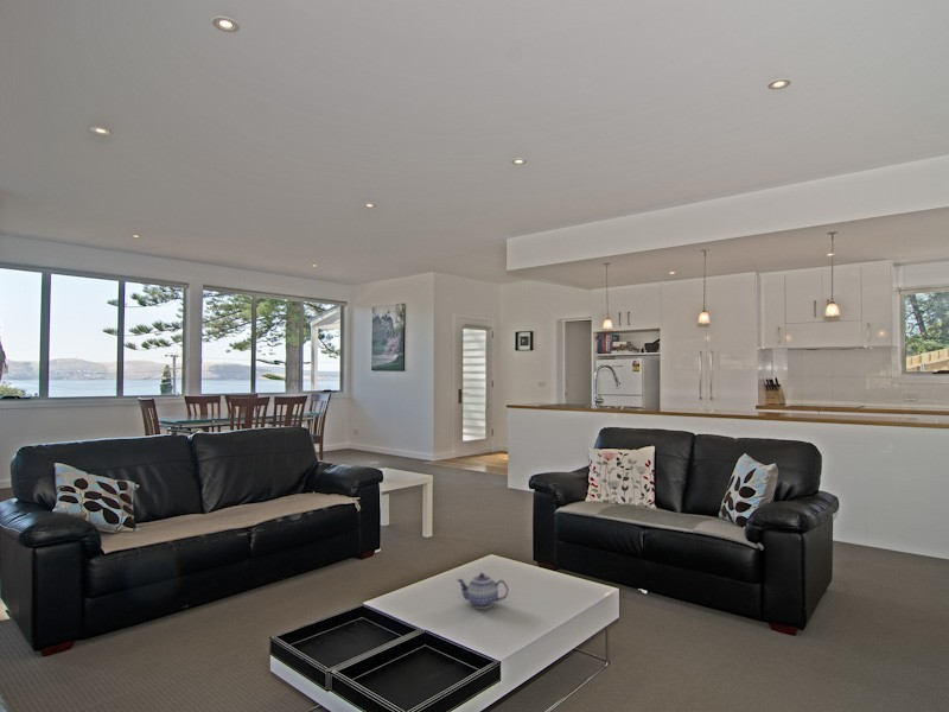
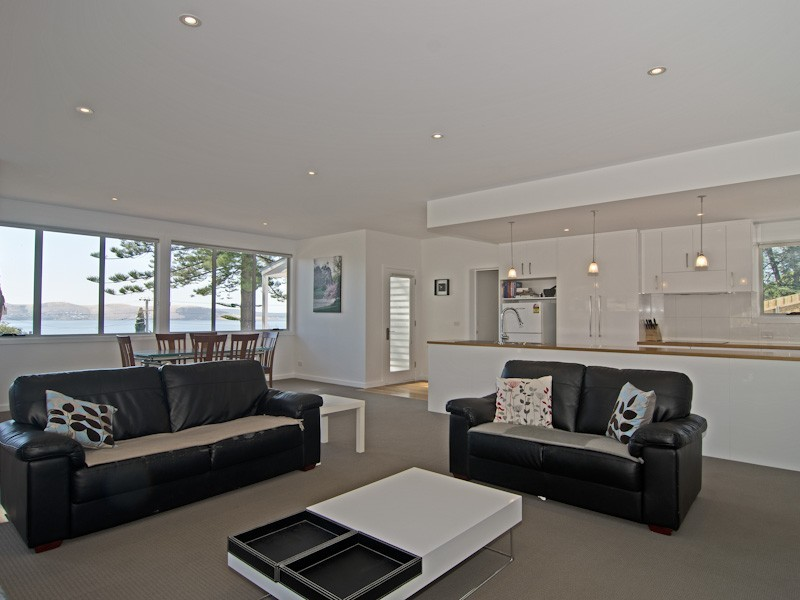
- teapot (482, 589)
